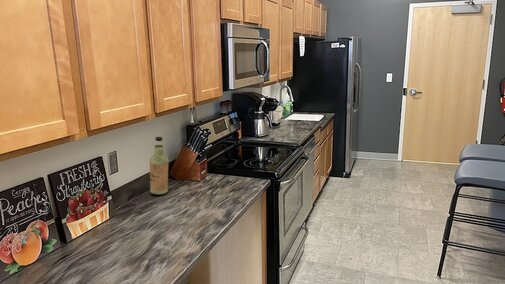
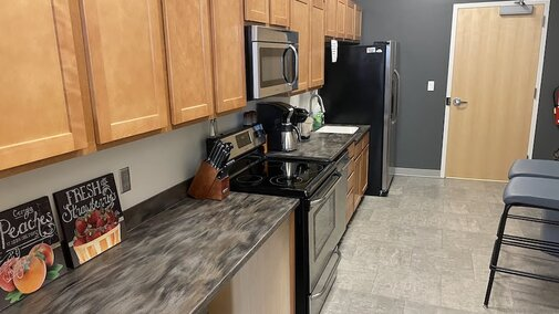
- bottle (158, 165)
